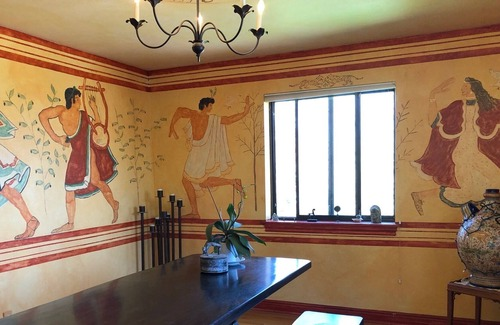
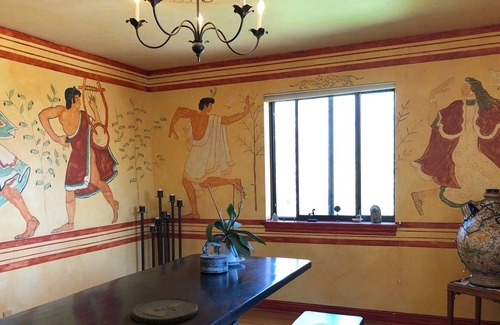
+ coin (165, 310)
